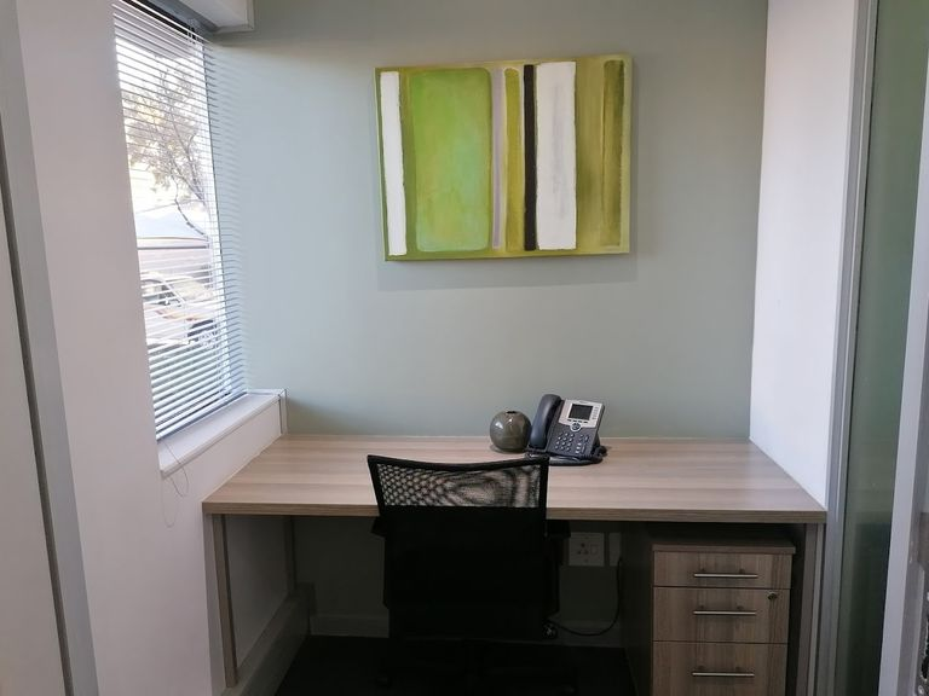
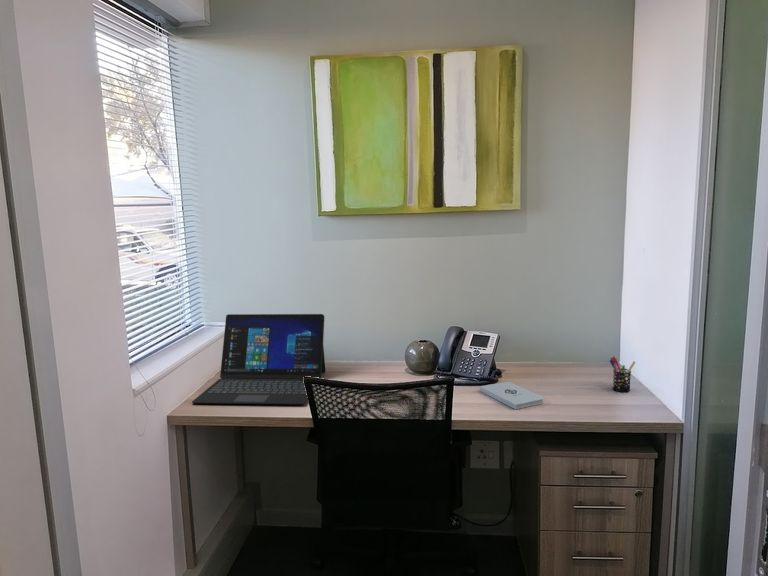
+ pen holder (621, 373)
+ laptop (262, 355)
+ notepad (511, 394)
